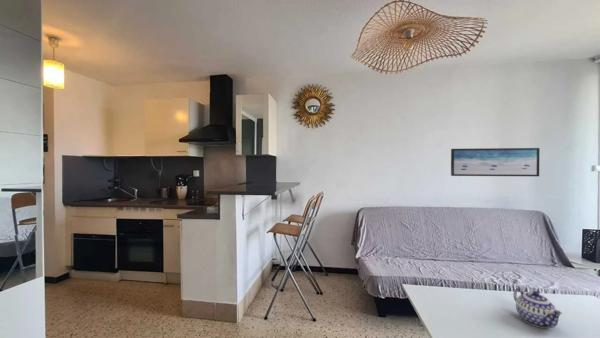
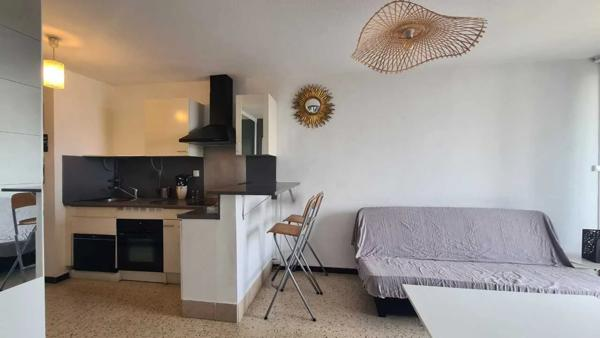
- teapot (535, 306)
- wall art (493, 162)
